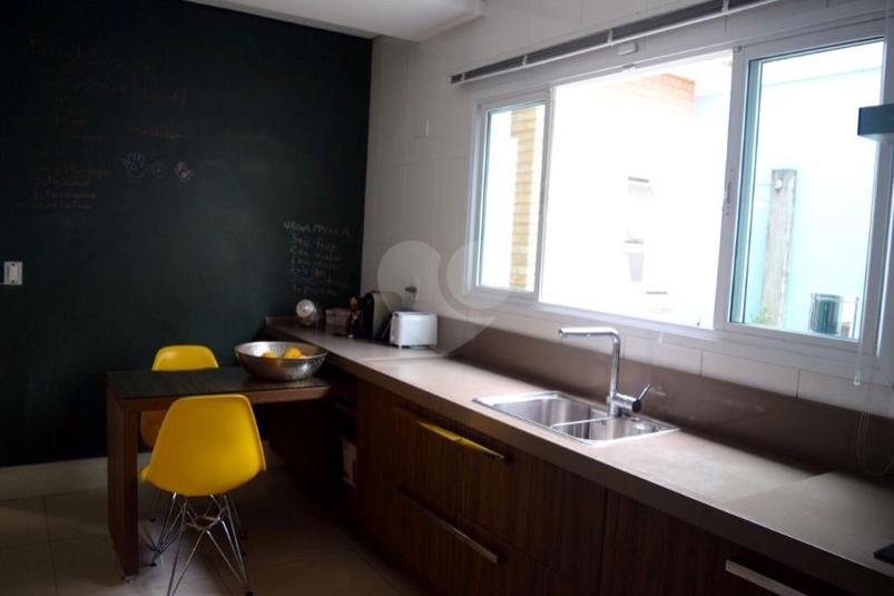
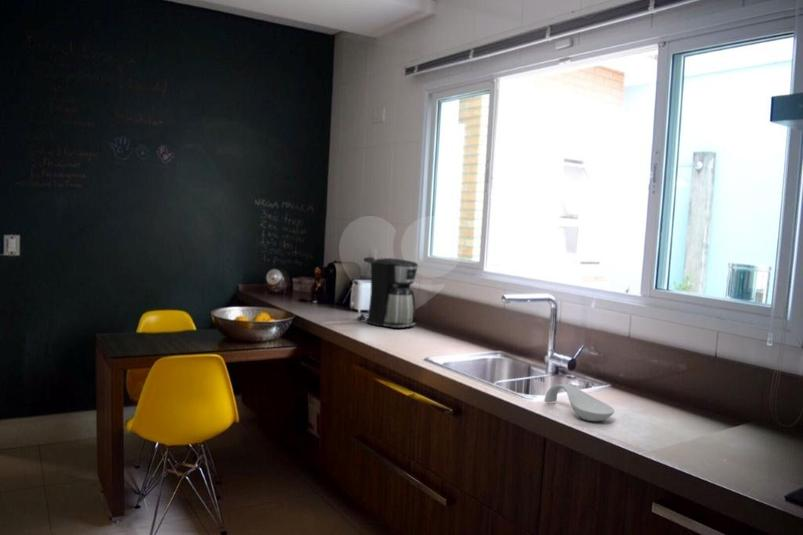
+ spoon rest (577, 401)
+ coffee maker (391, 291)
